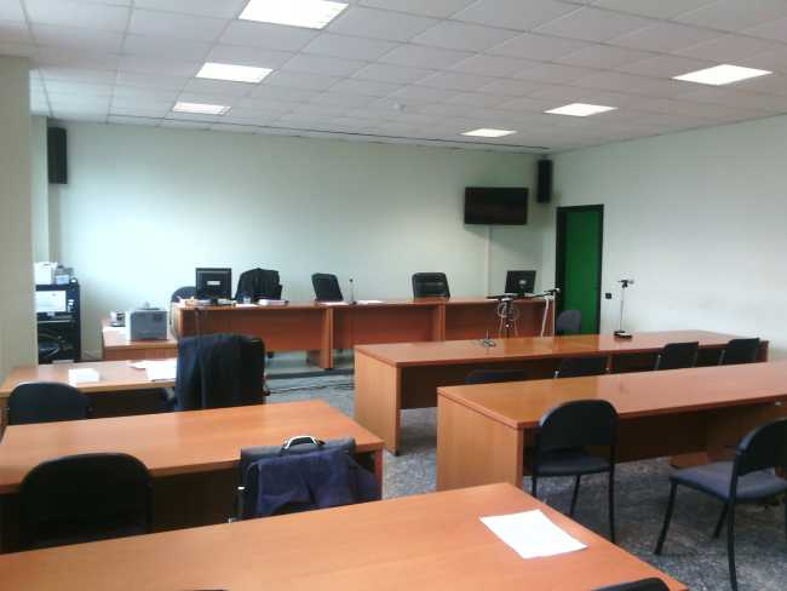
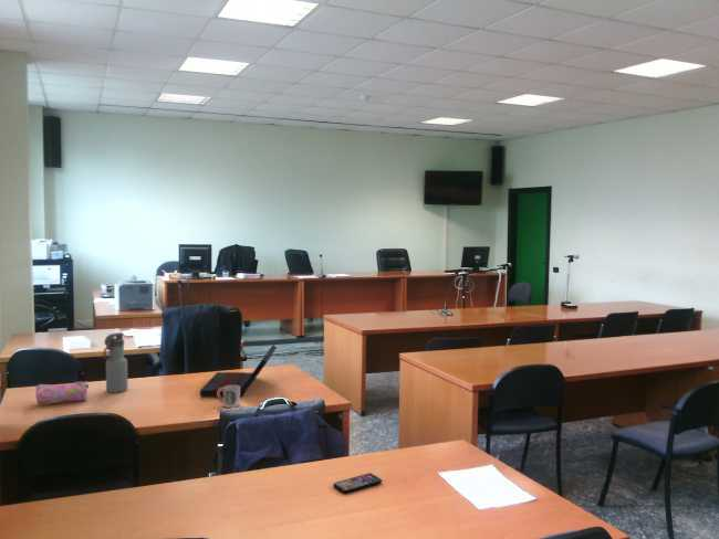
+ water bottle (116, 361)
+ laptop (240, 372)
+ cup (228, 395)
+ smartphone (357, 483)
+ pencil case (62, 392)
